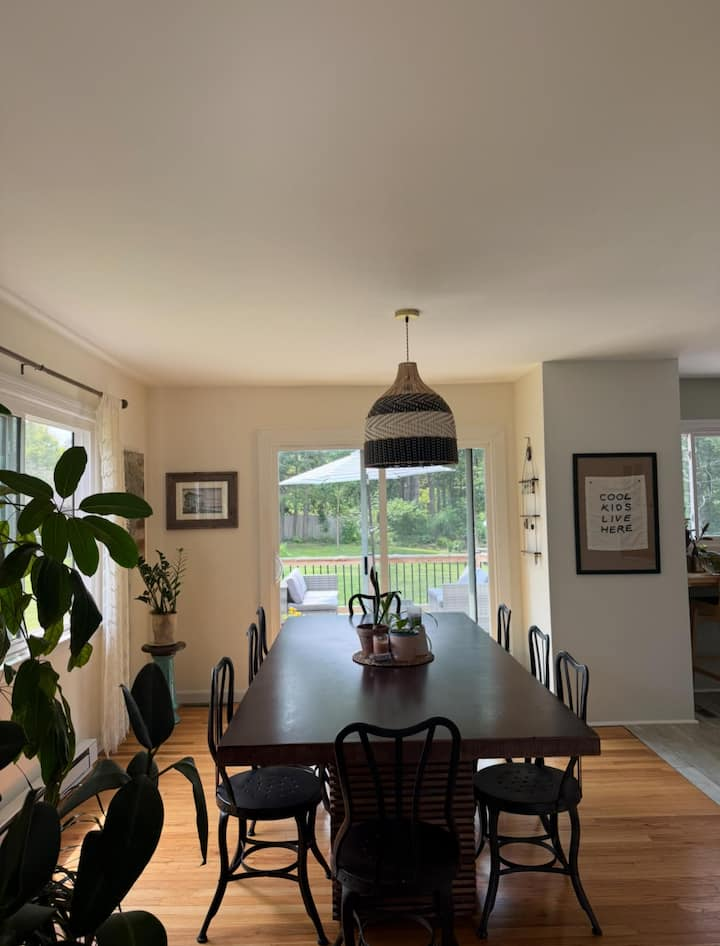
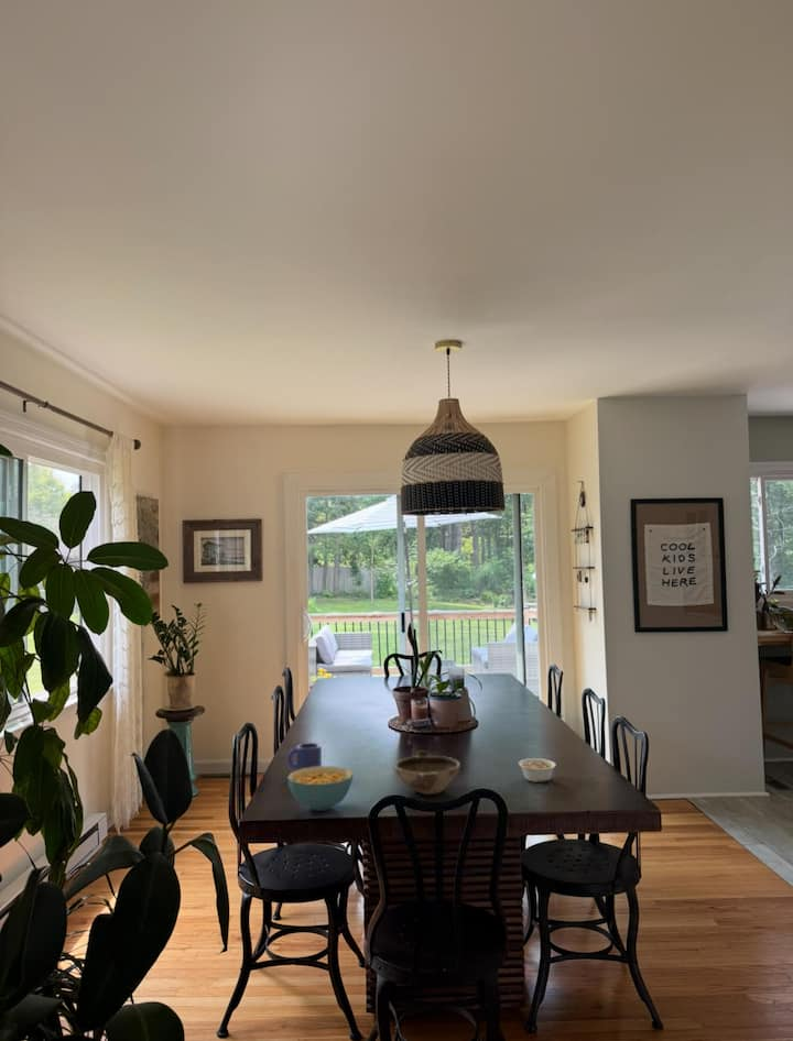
+ mug (304, 759)
+ legume (537, 769)
+ cereal bowl (321, 791)
+ bowl (427, 775)
